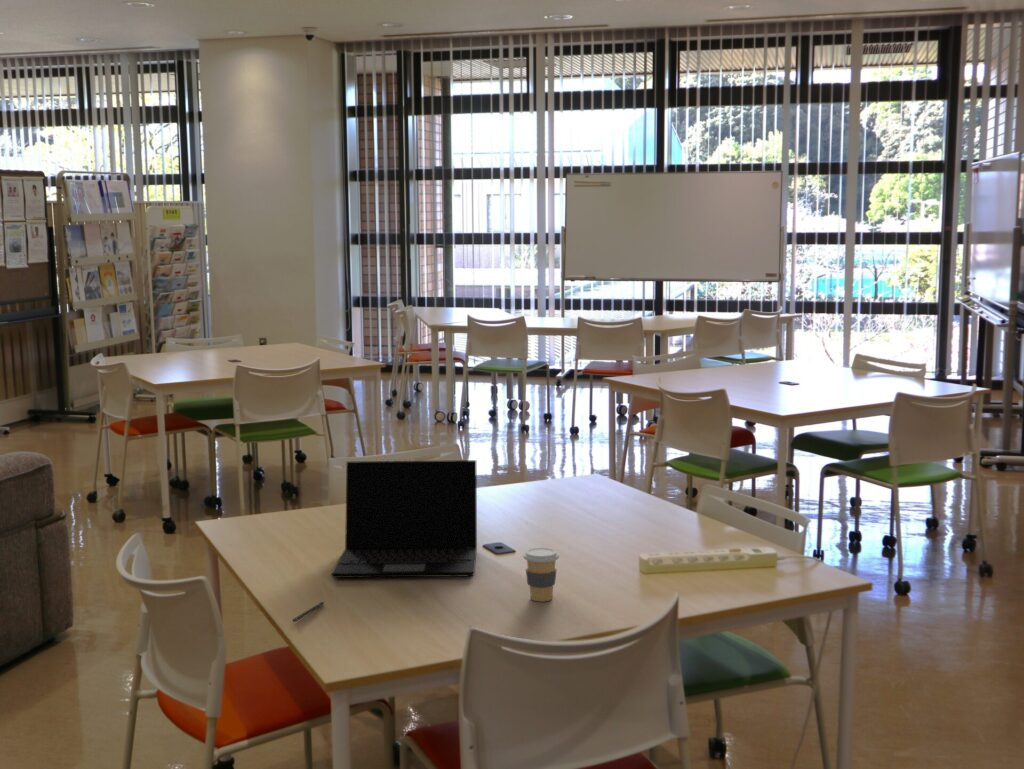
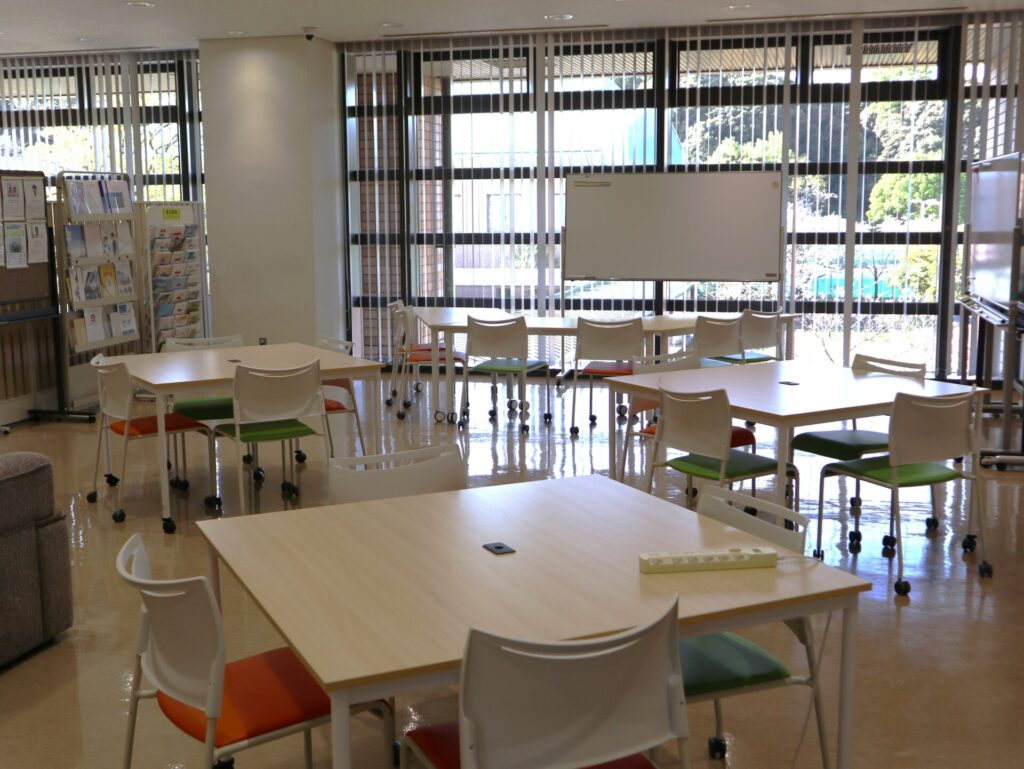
- pen (309, 611)
- laptop (407, 516)
- coffee cup (541, 575)
